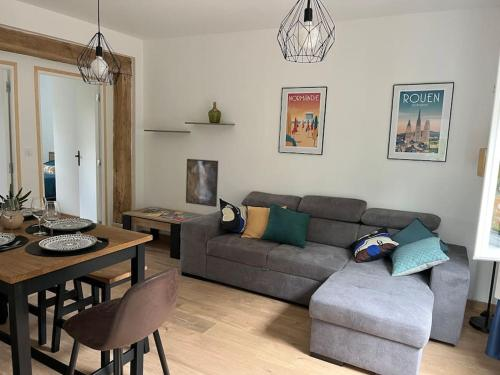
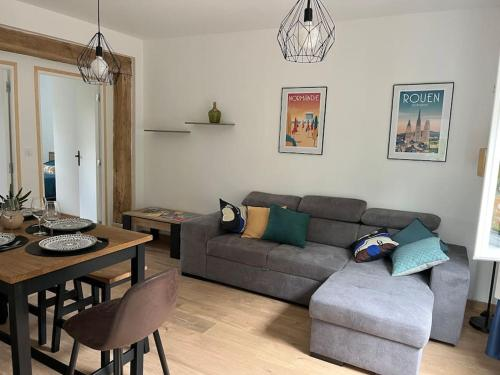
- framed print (201, 182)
